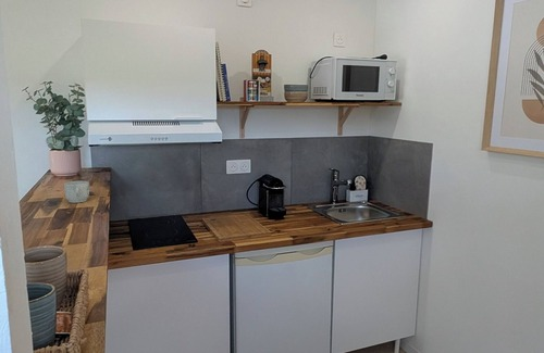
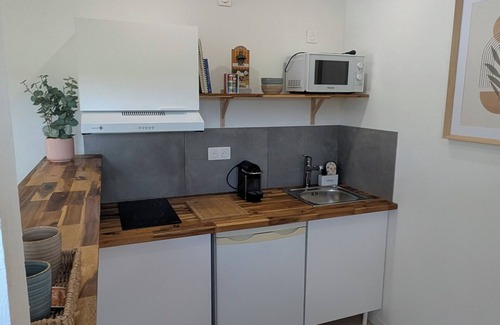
- mug (76, 192)
